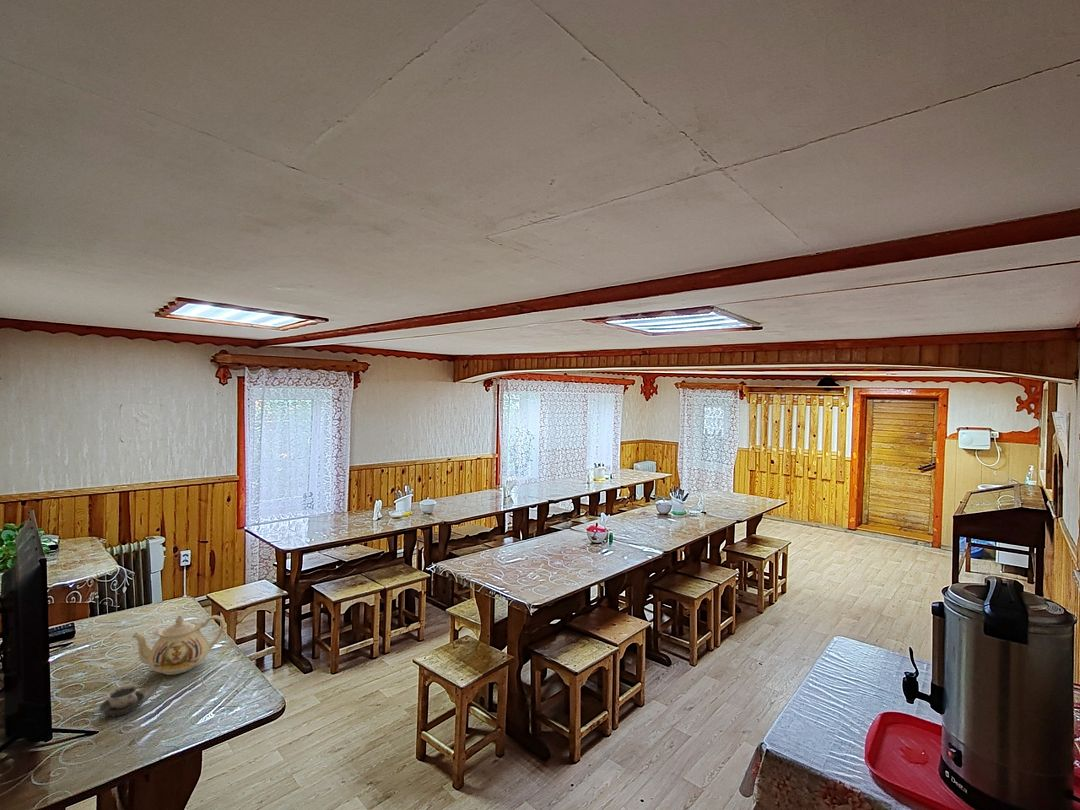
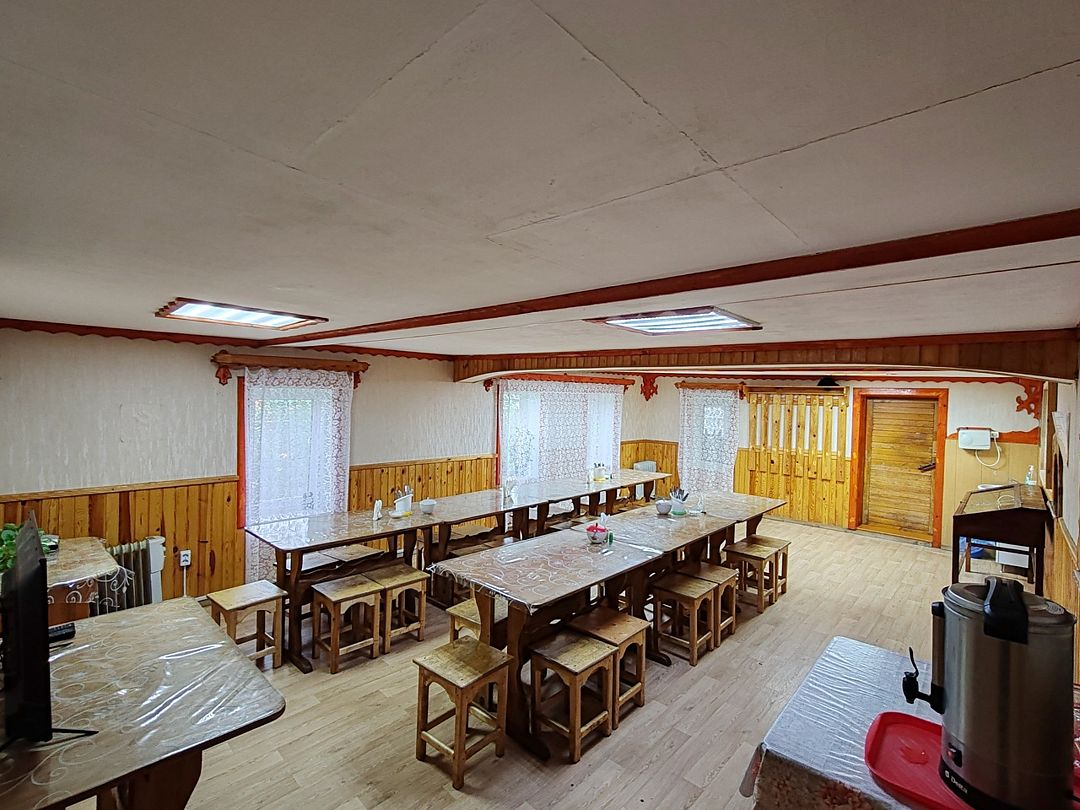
- teapot (179, 641)
- cup (122, 700)
